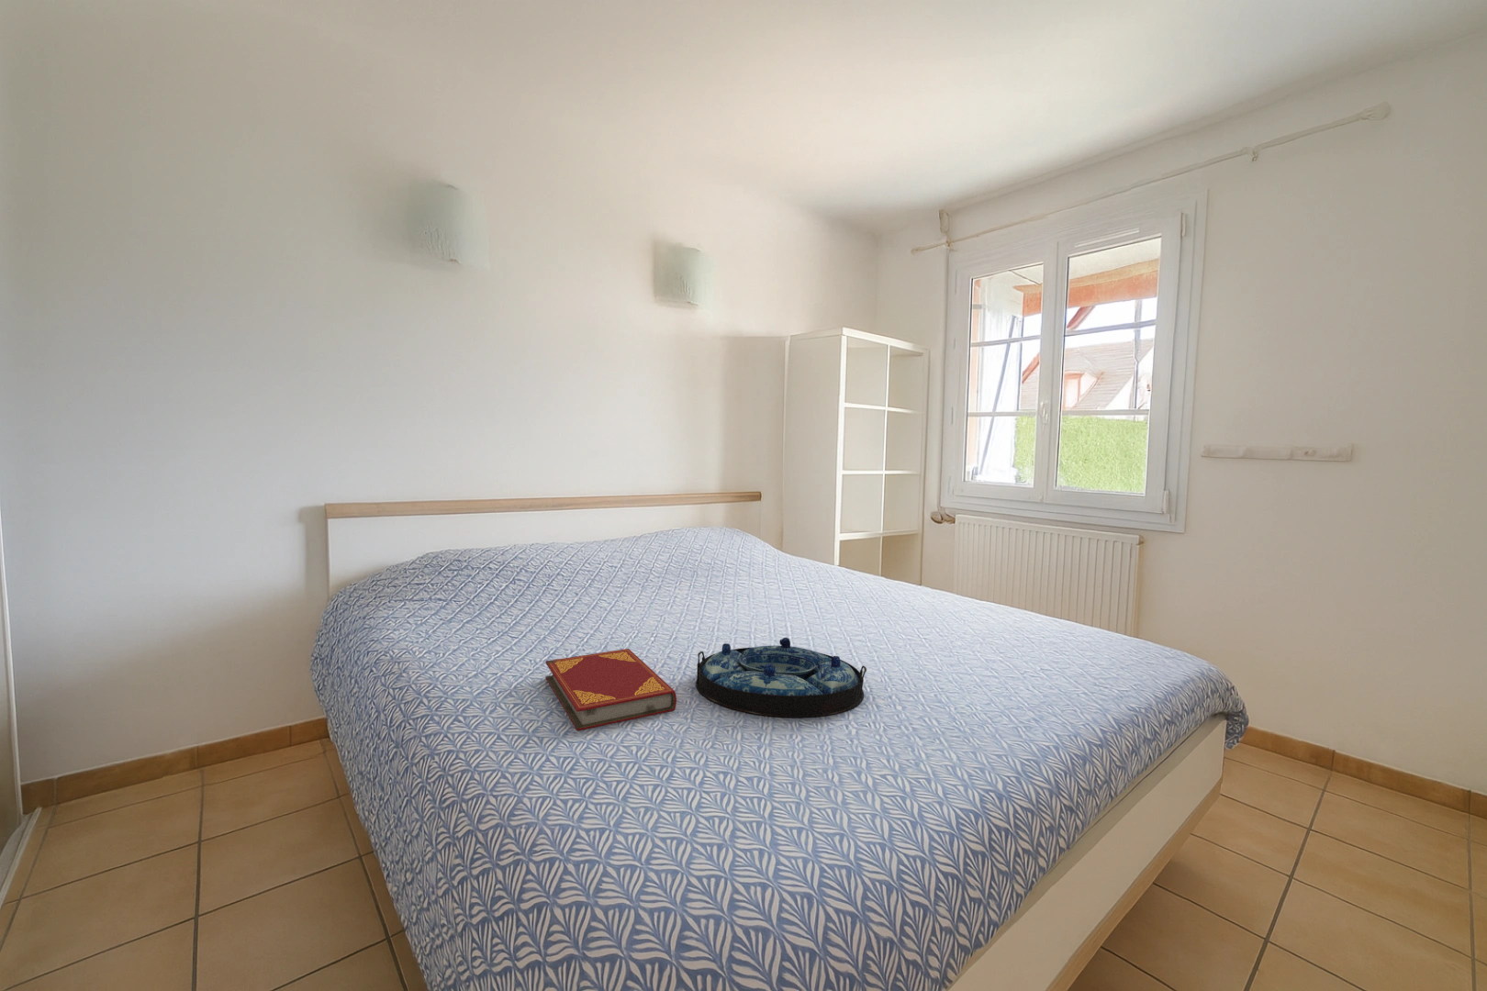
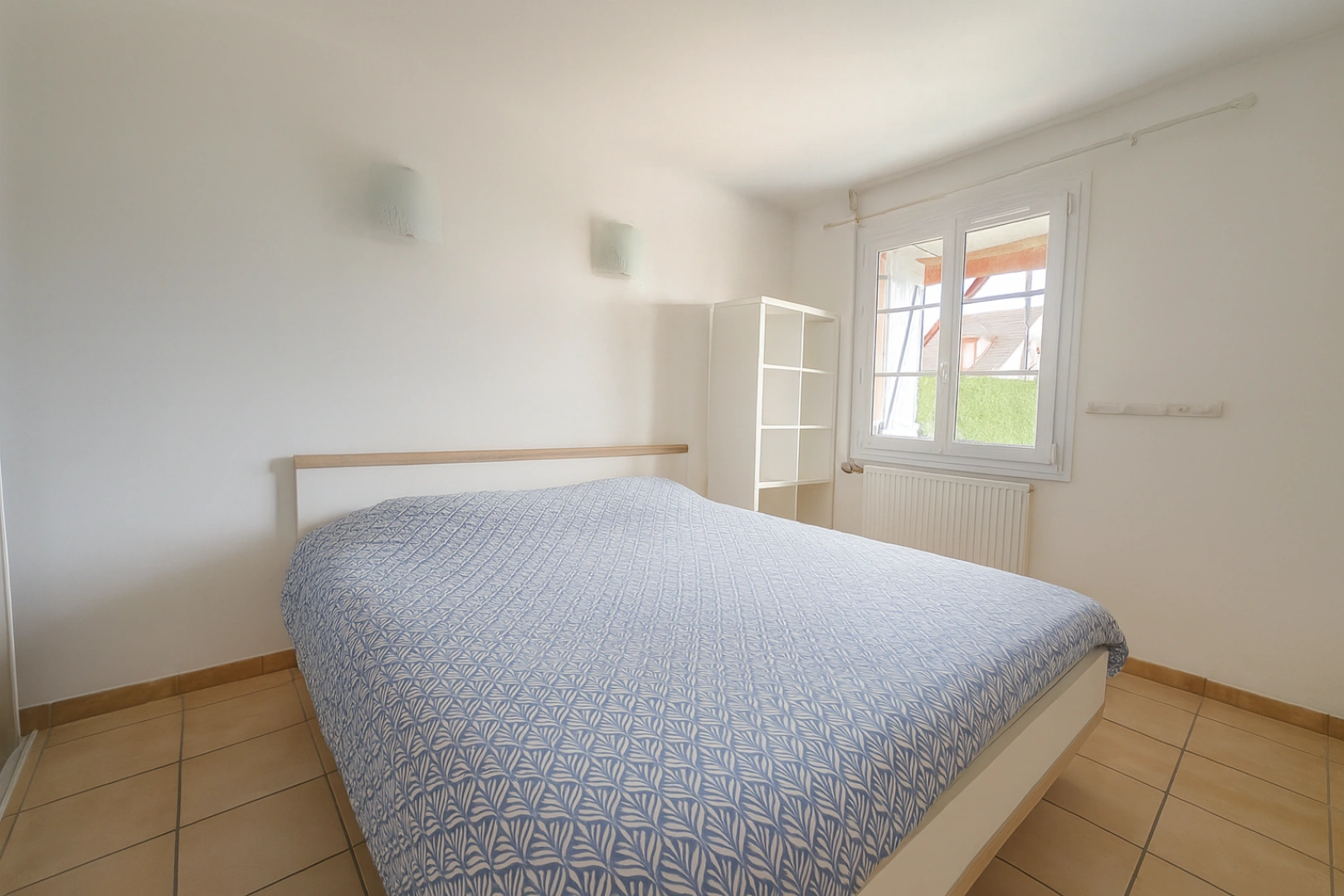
- serving tray (779, 668)
- hardback book (606, 684)
